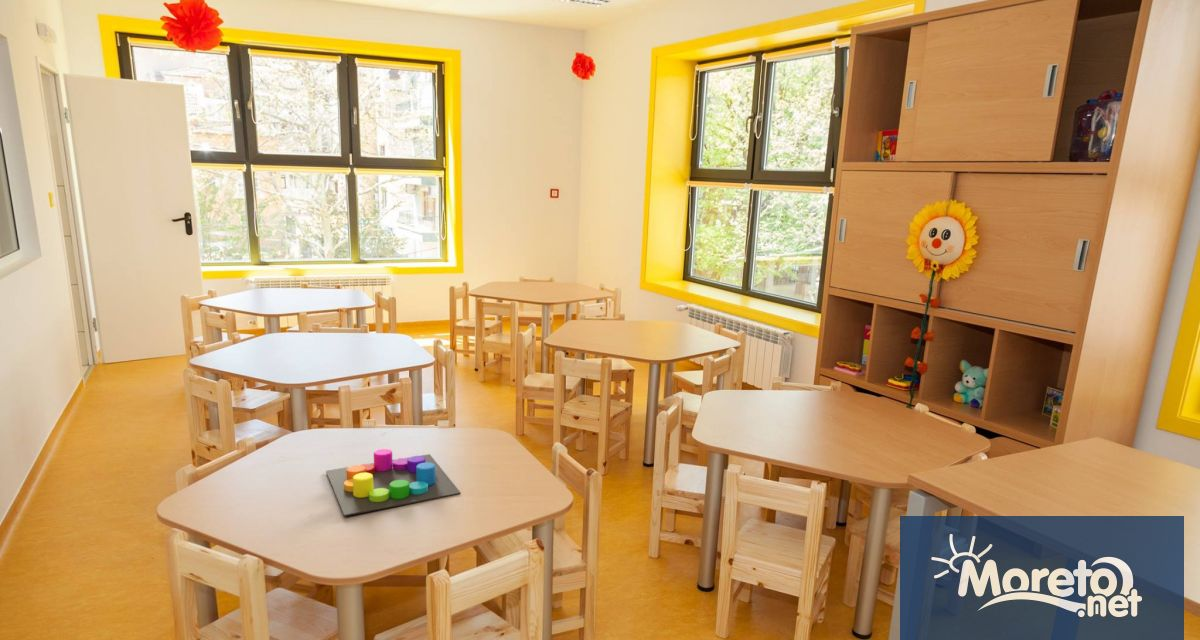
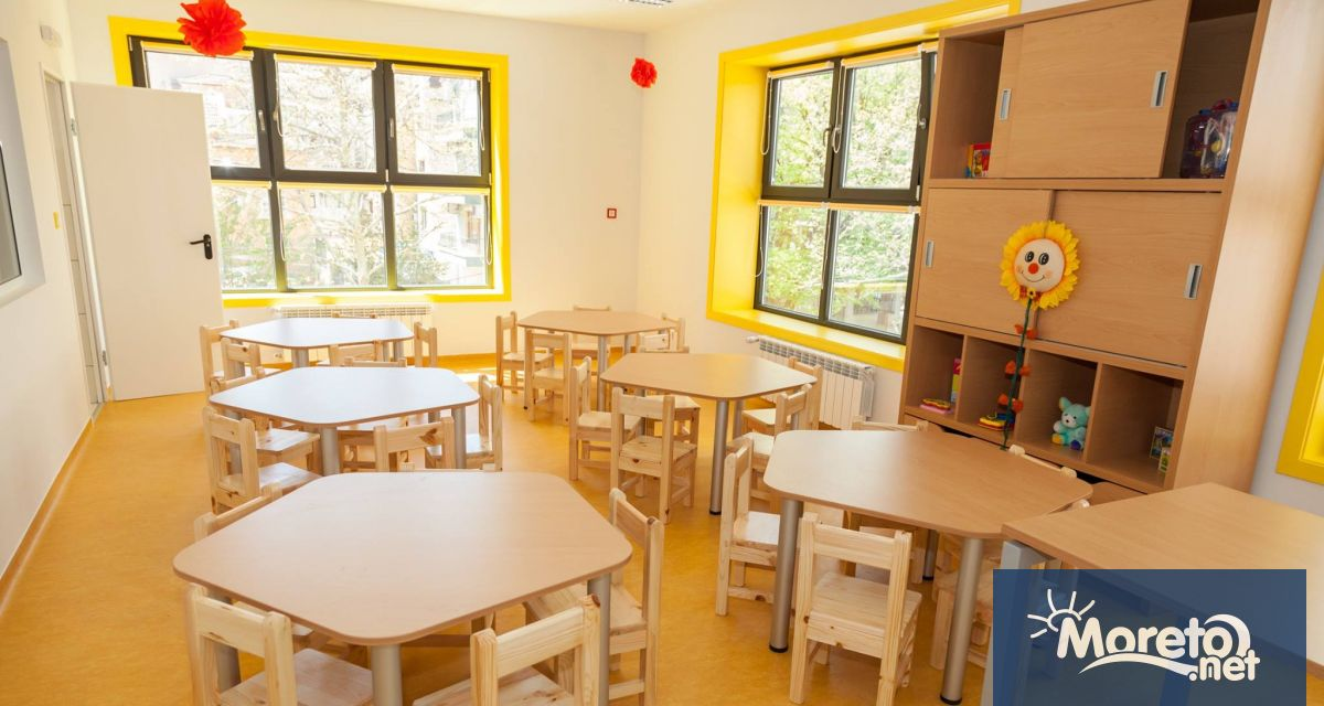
- stacking toy (391, 473)
